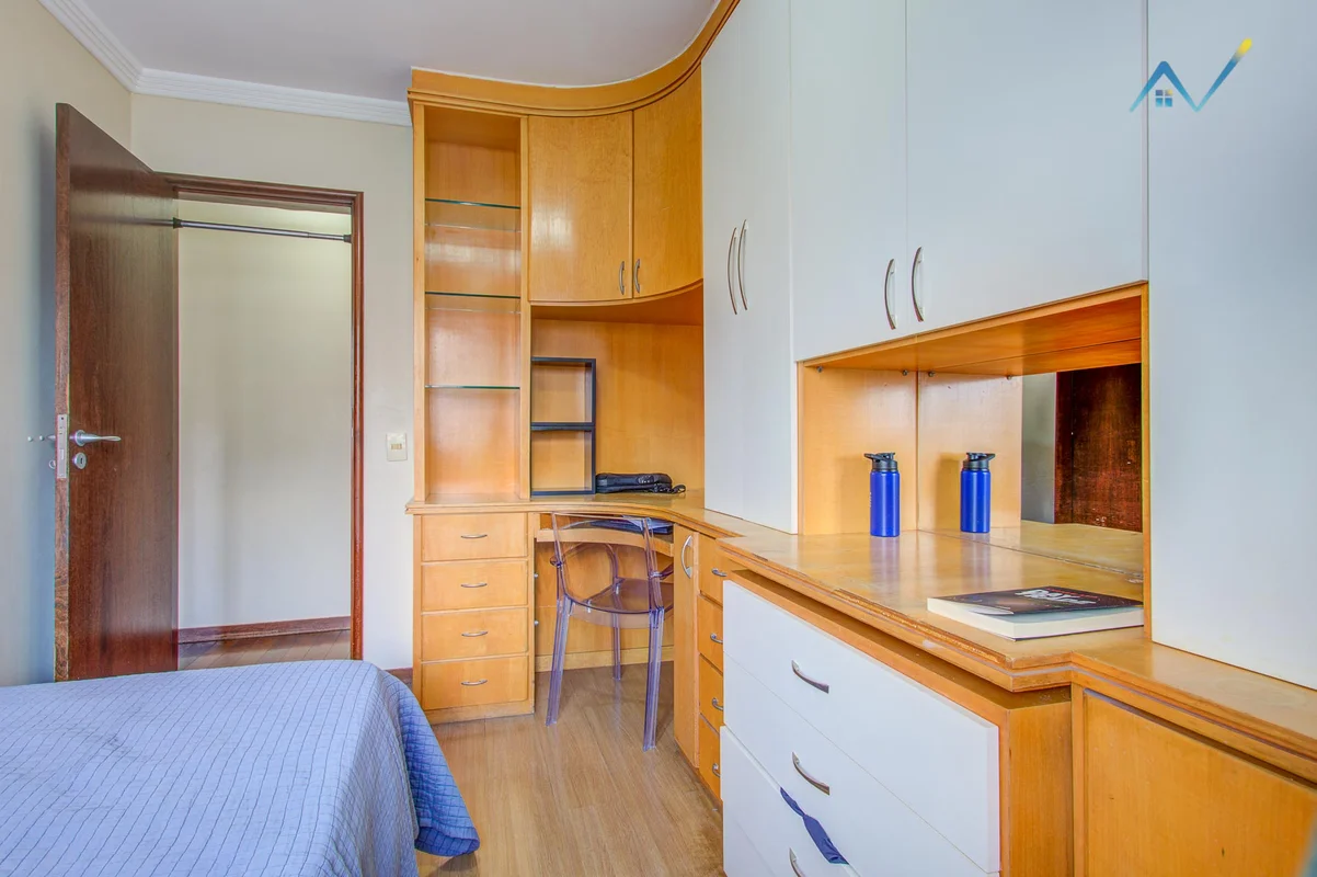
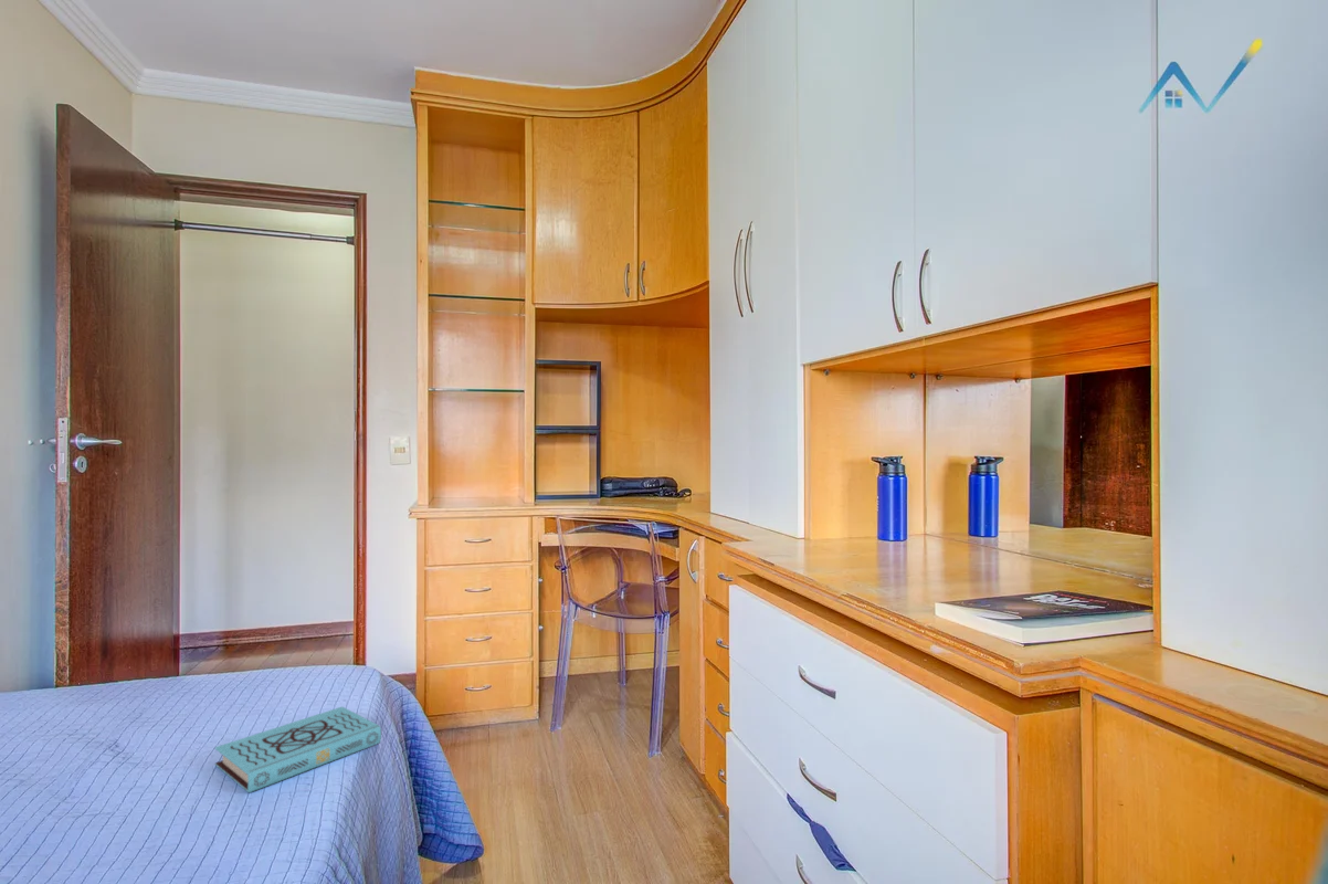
+ book (301, 745)
